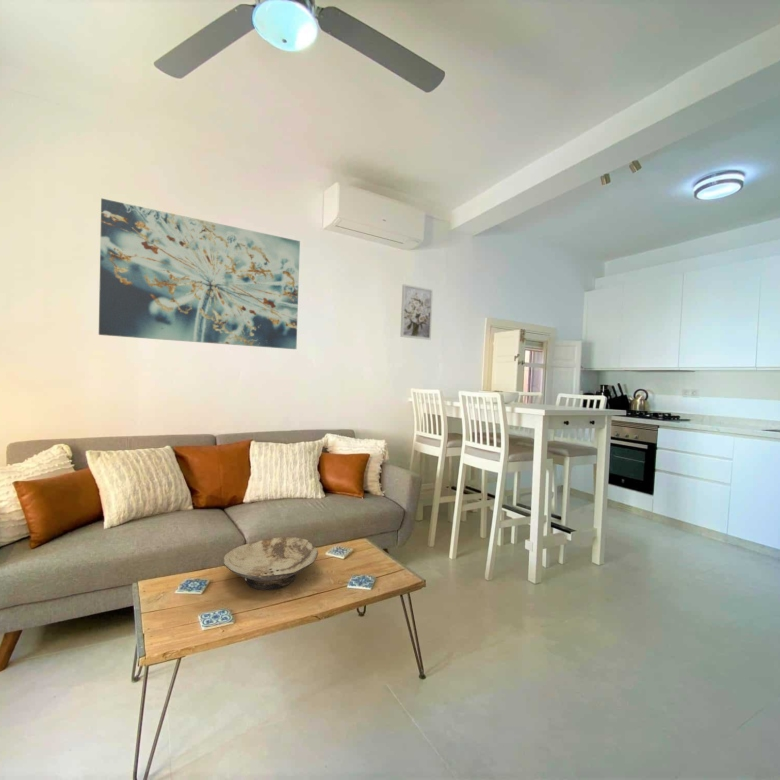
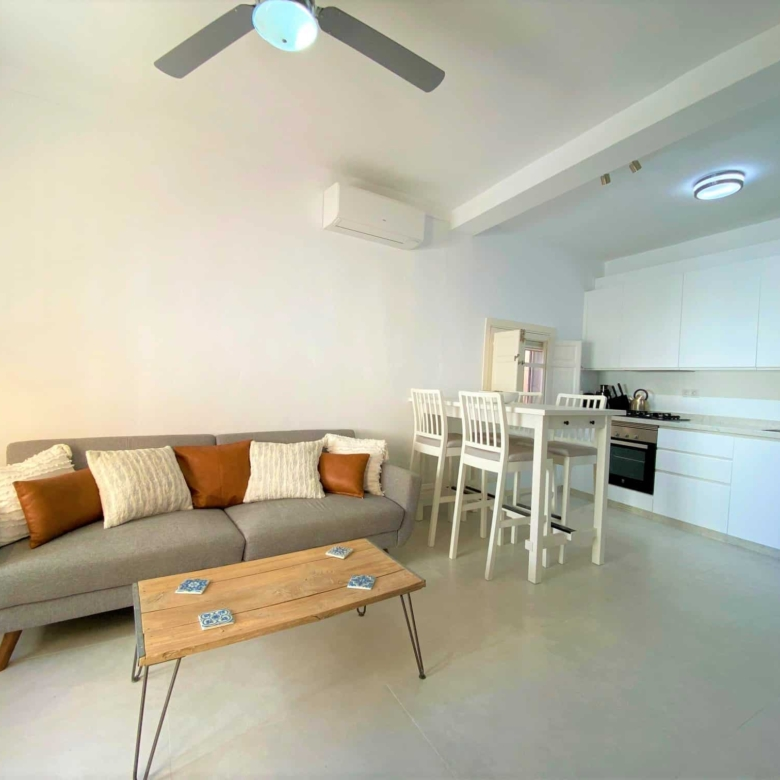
- wall art (416, 312)
- bowl (271, 565)
- wall art (210, 283)
